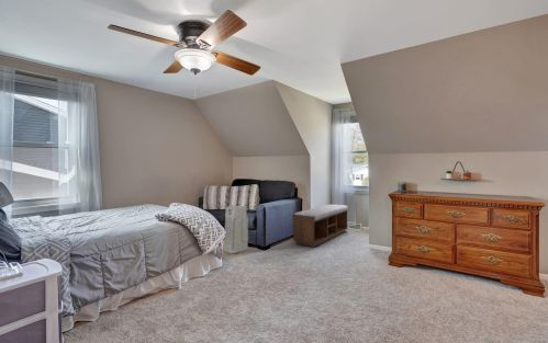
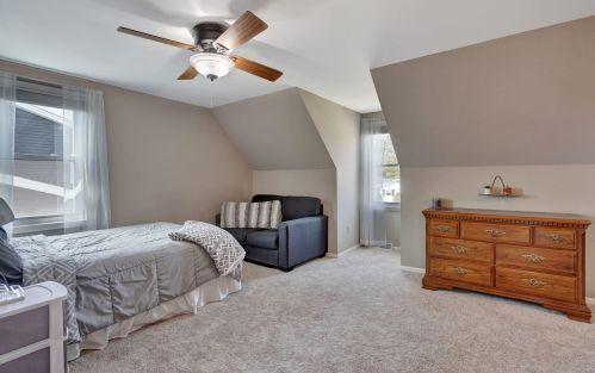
- air purifier (236, 228)
- bench (323, 222)
